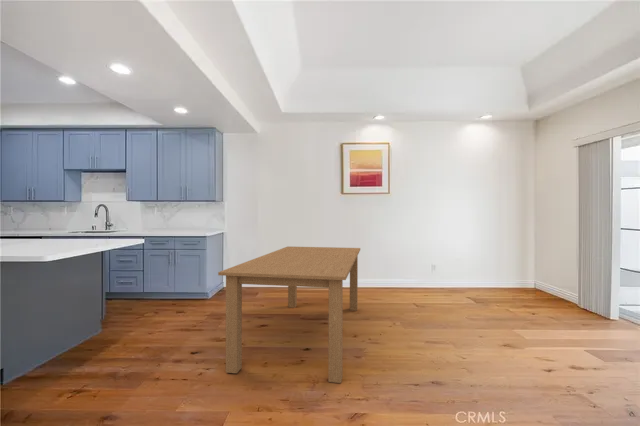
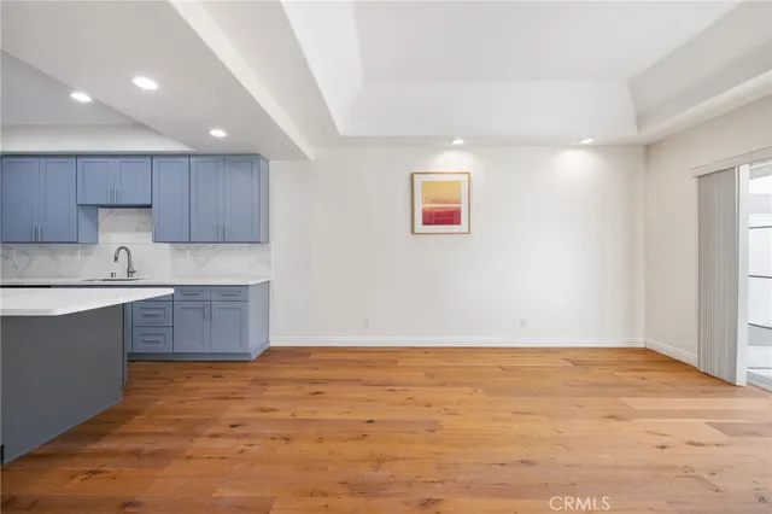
- dining table (307, 286)
